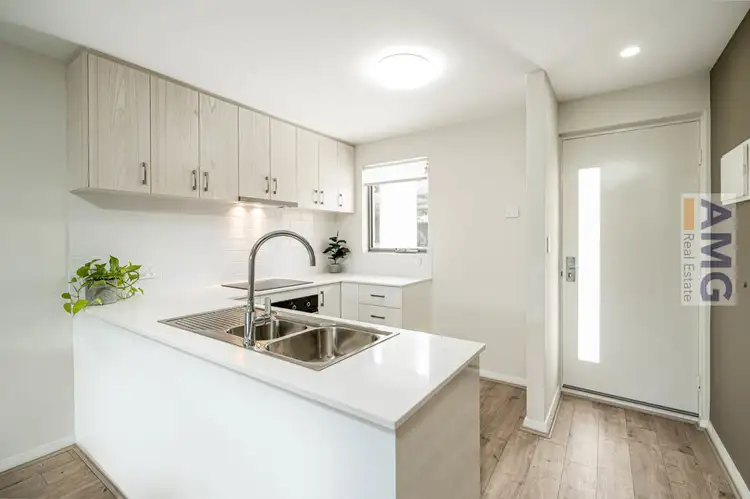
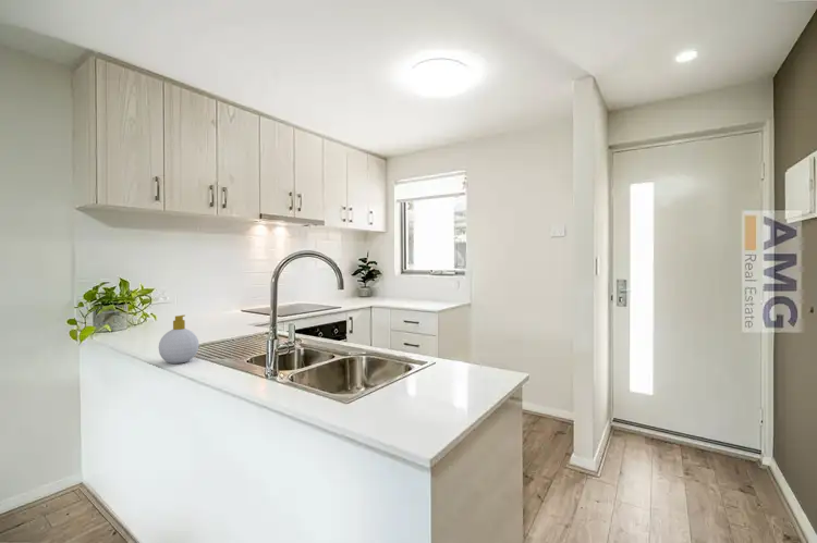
+ soap bottle (179, 338)
